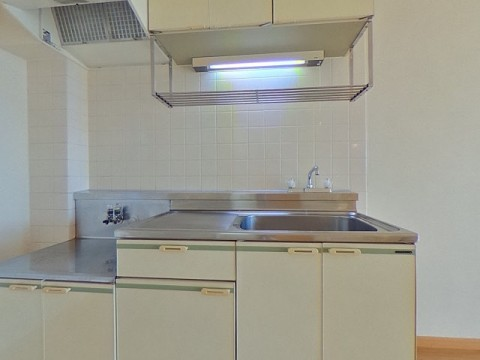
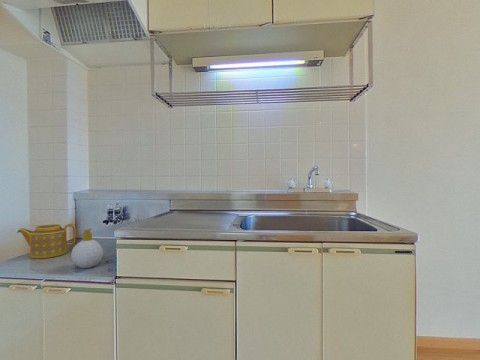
+ soap bottle (87, 247)
+ teapot (47, 240)
